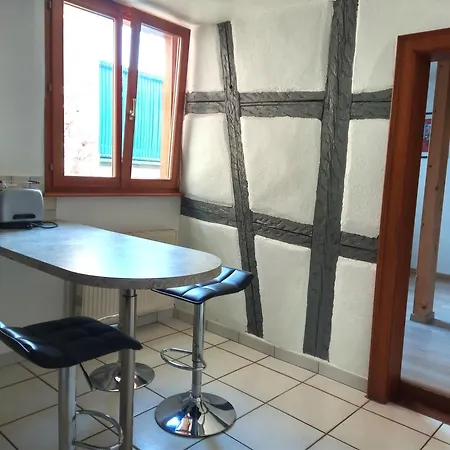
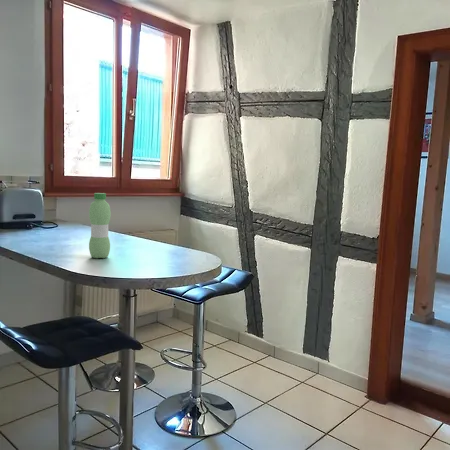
+ water bottle (99, 225)
